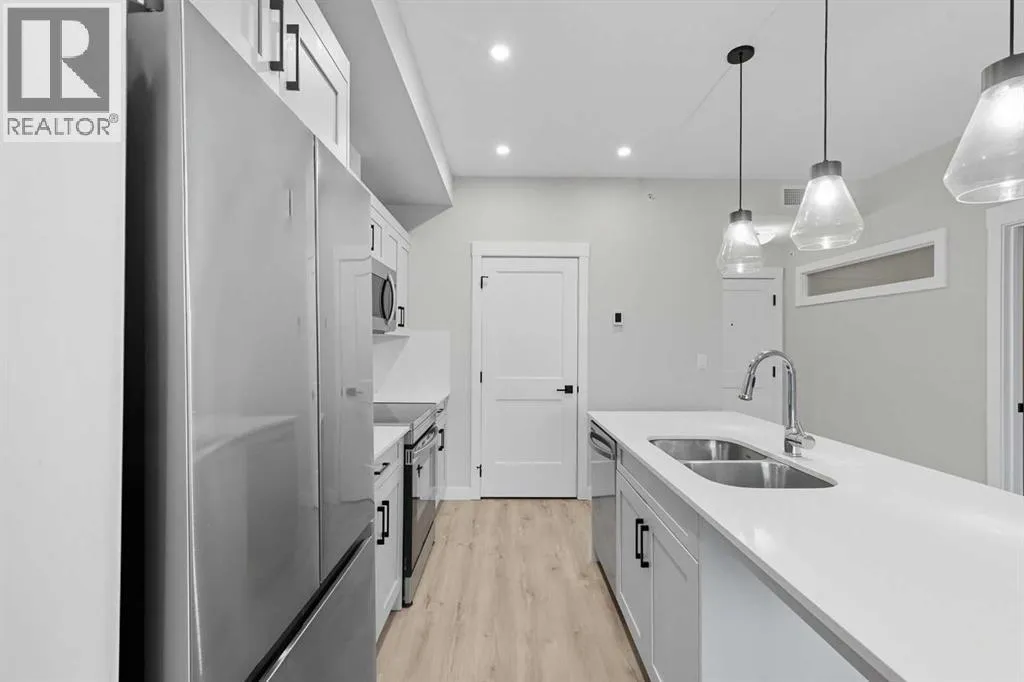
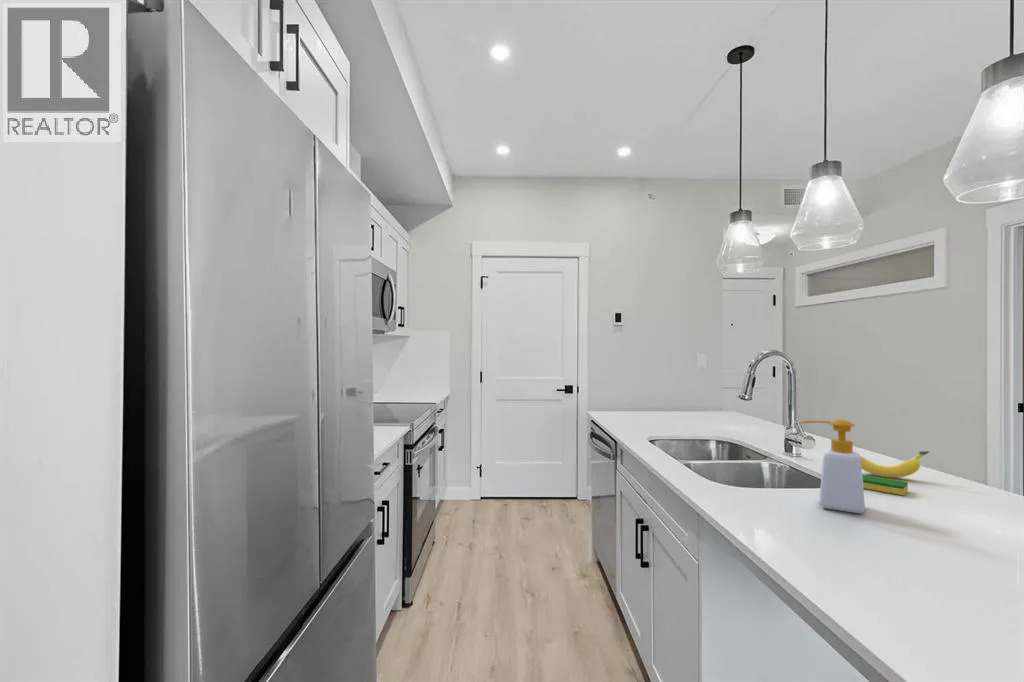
+ soap bottle (831, 462)
+ dish sponge (875, 483)
+ banana (889, 466)
